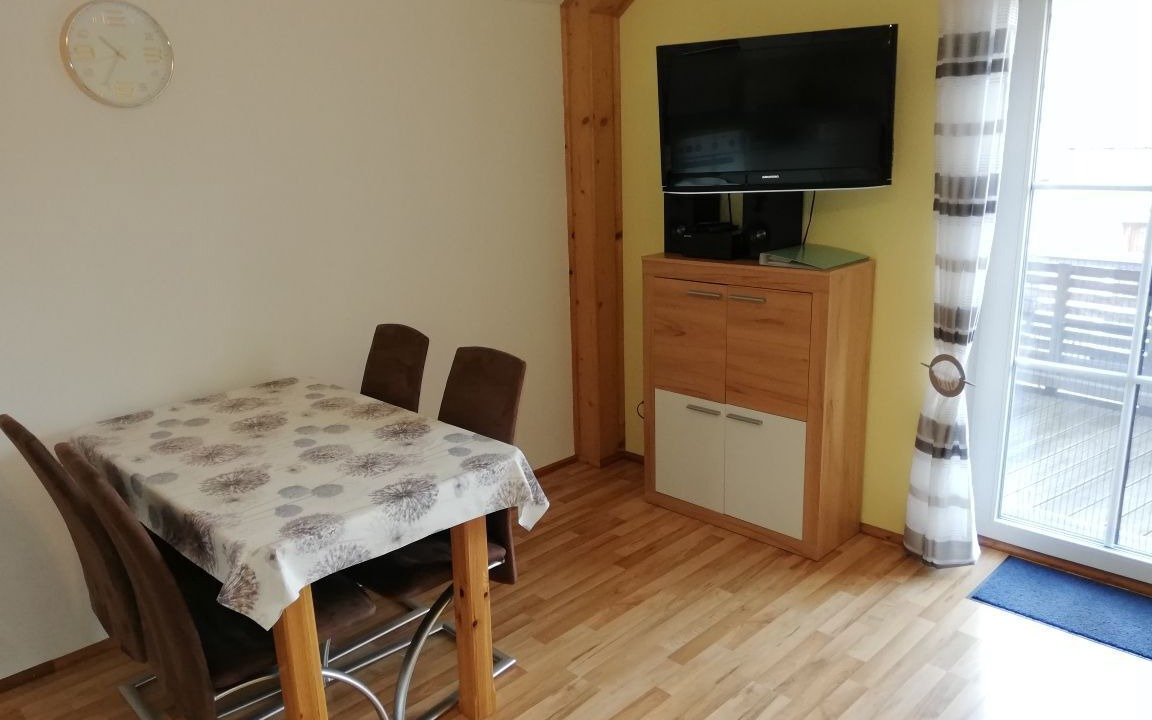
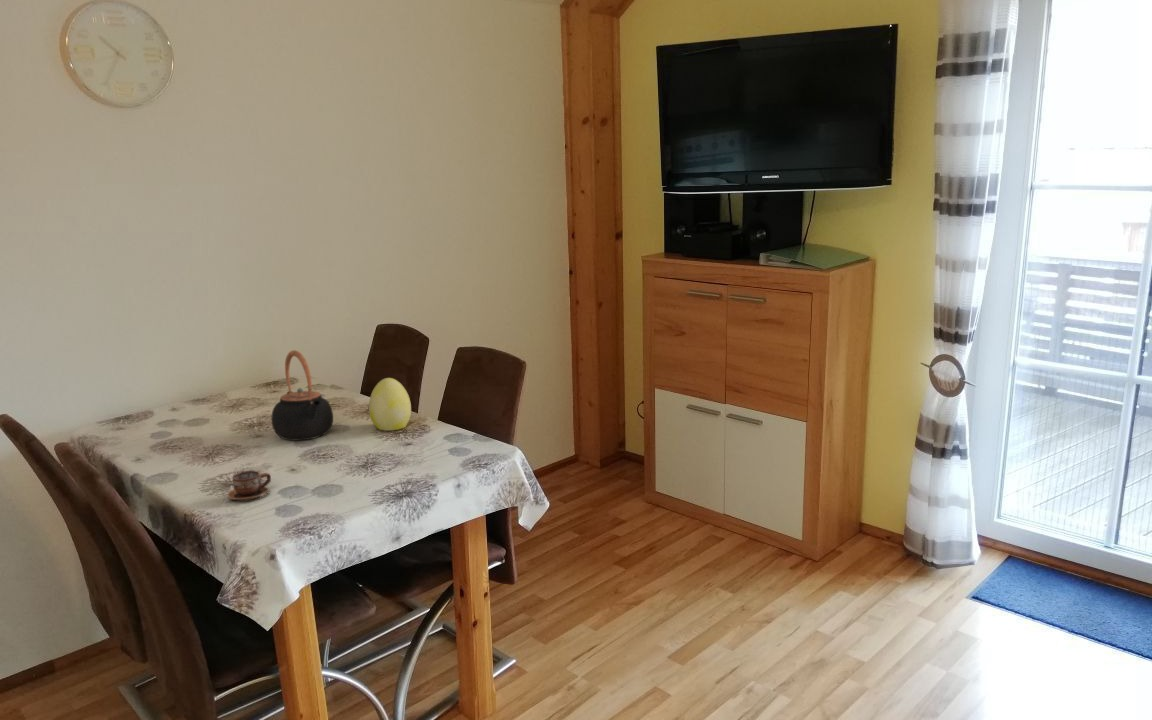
+ decorative egg (389, 402)
+ teapot (302, 393)
+ cup (249, 484)
